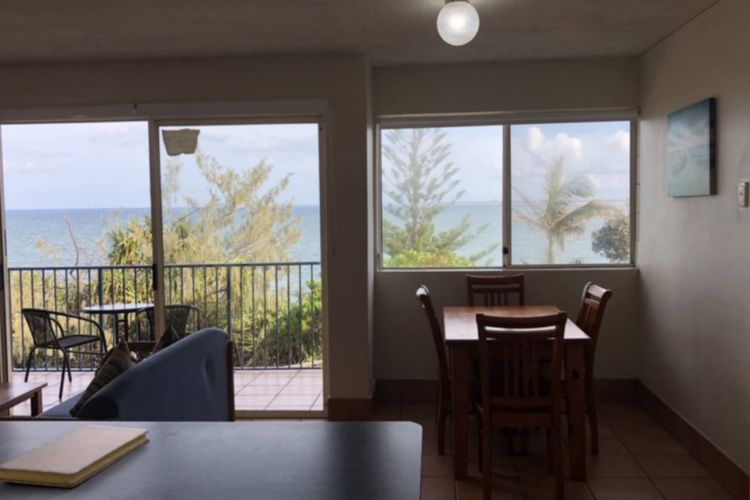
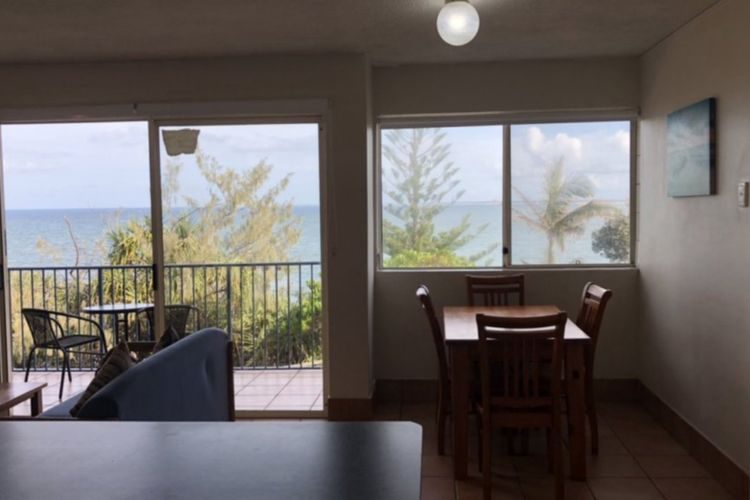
- notebook (78, 452)
